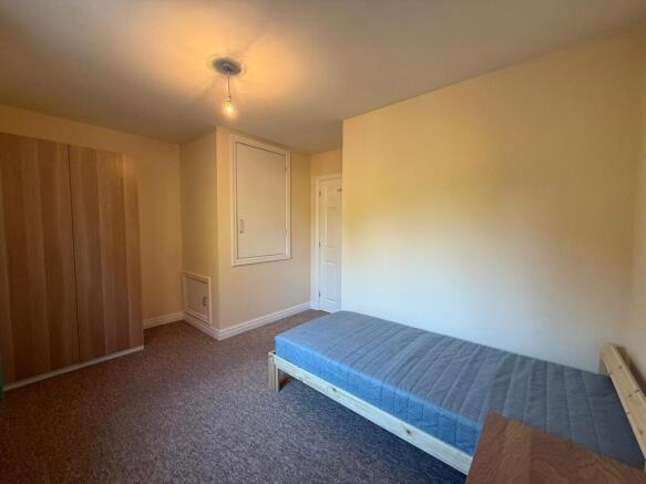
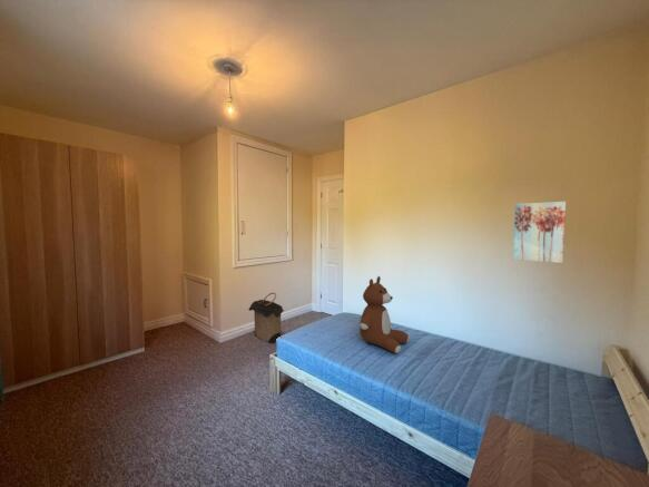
+ wall art (538, 232)
+ laundry hamper (266, 314)
+ teddy bear (383, 311)
